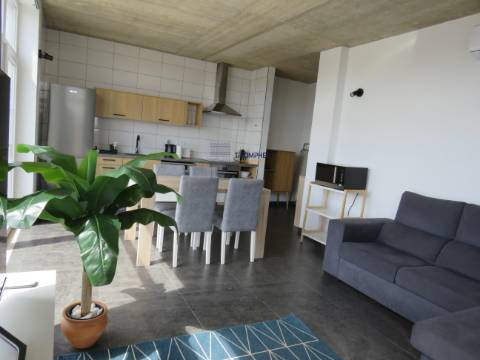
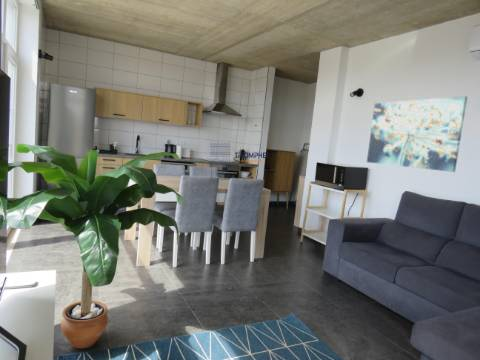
+ wall art (410, 133)
